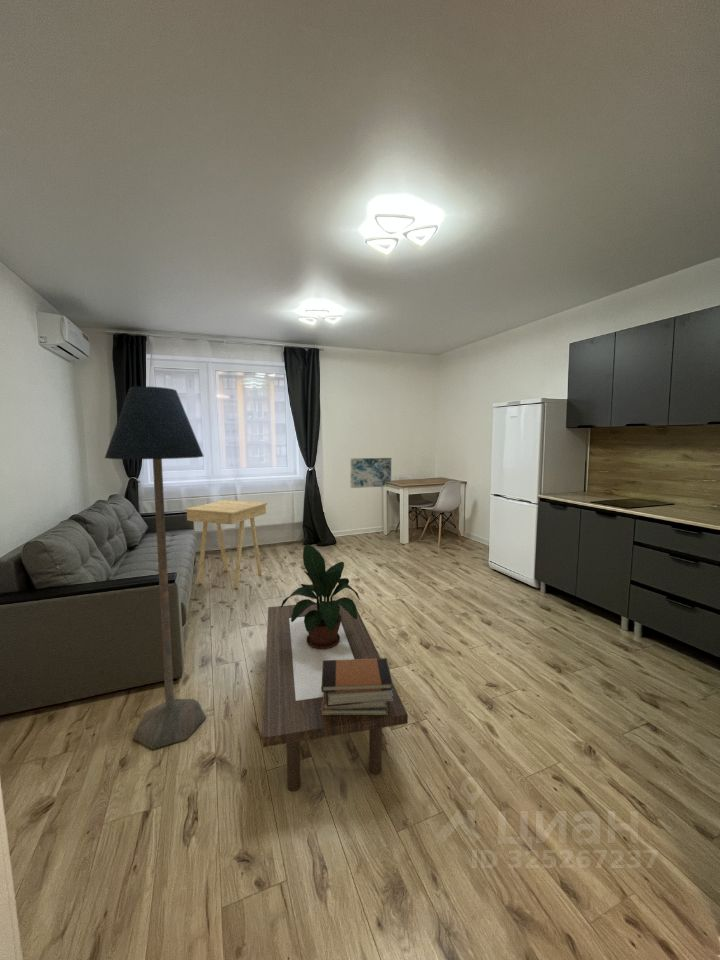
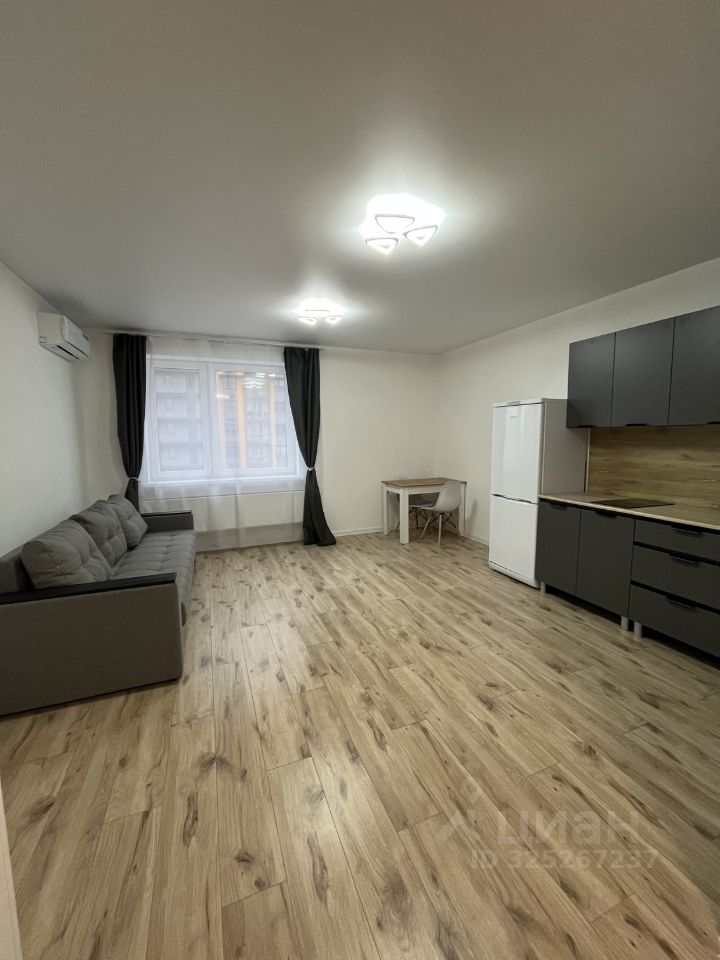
- wall art (371, 472)
- potted plant (324, 594)
- side table (223, 542)
- book stack (356, 686)
- floor lamp (162, 563)
- coffee table (321, 674)
